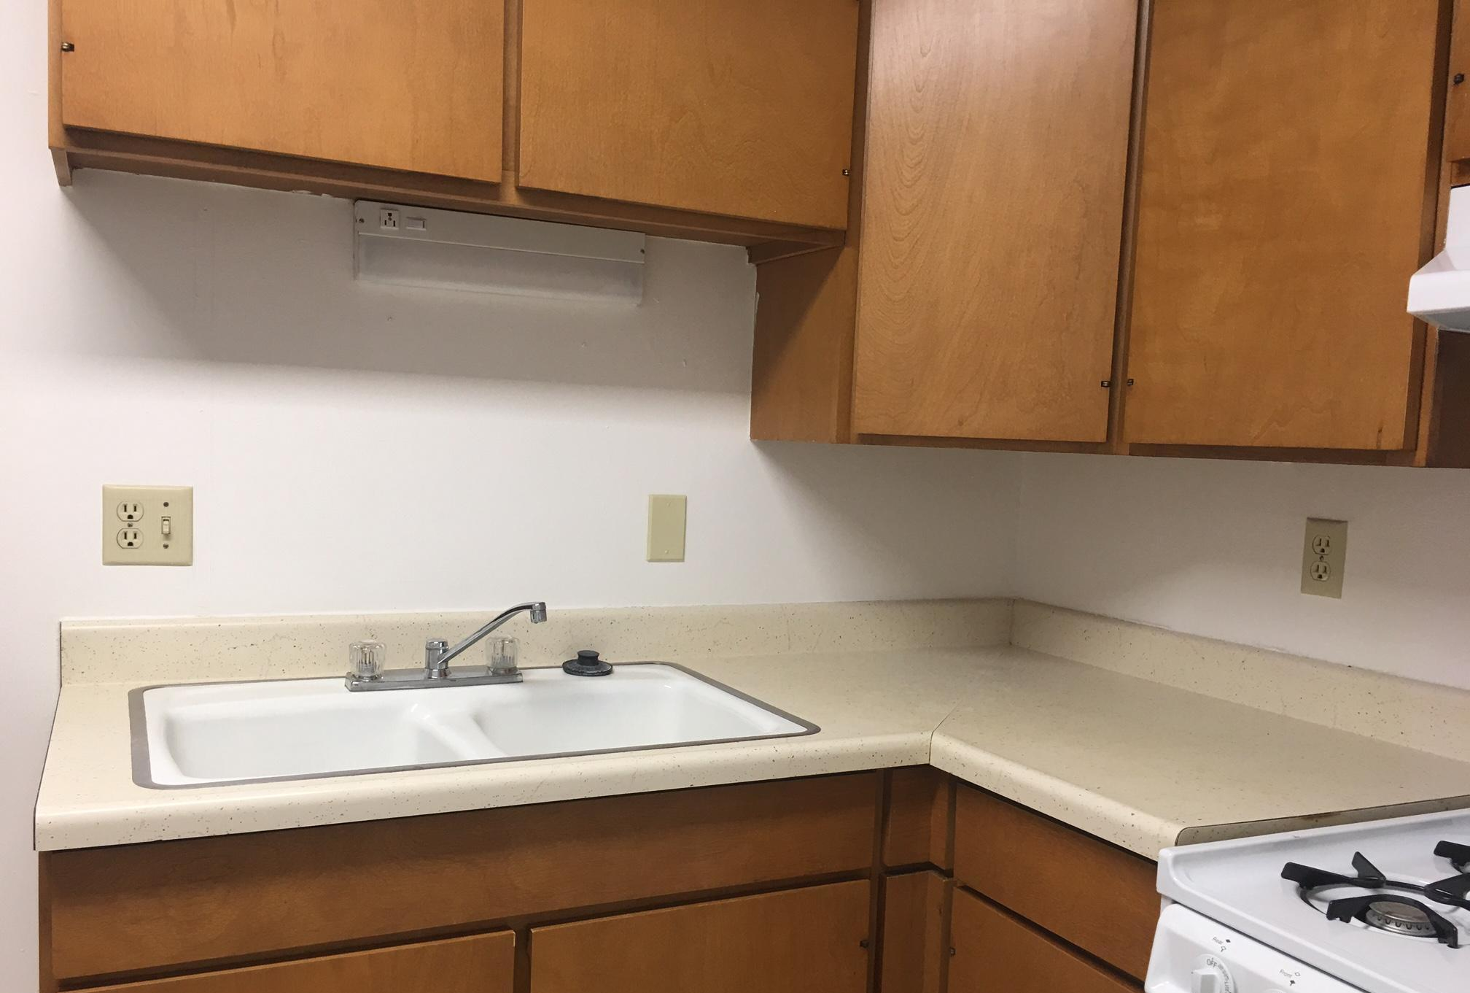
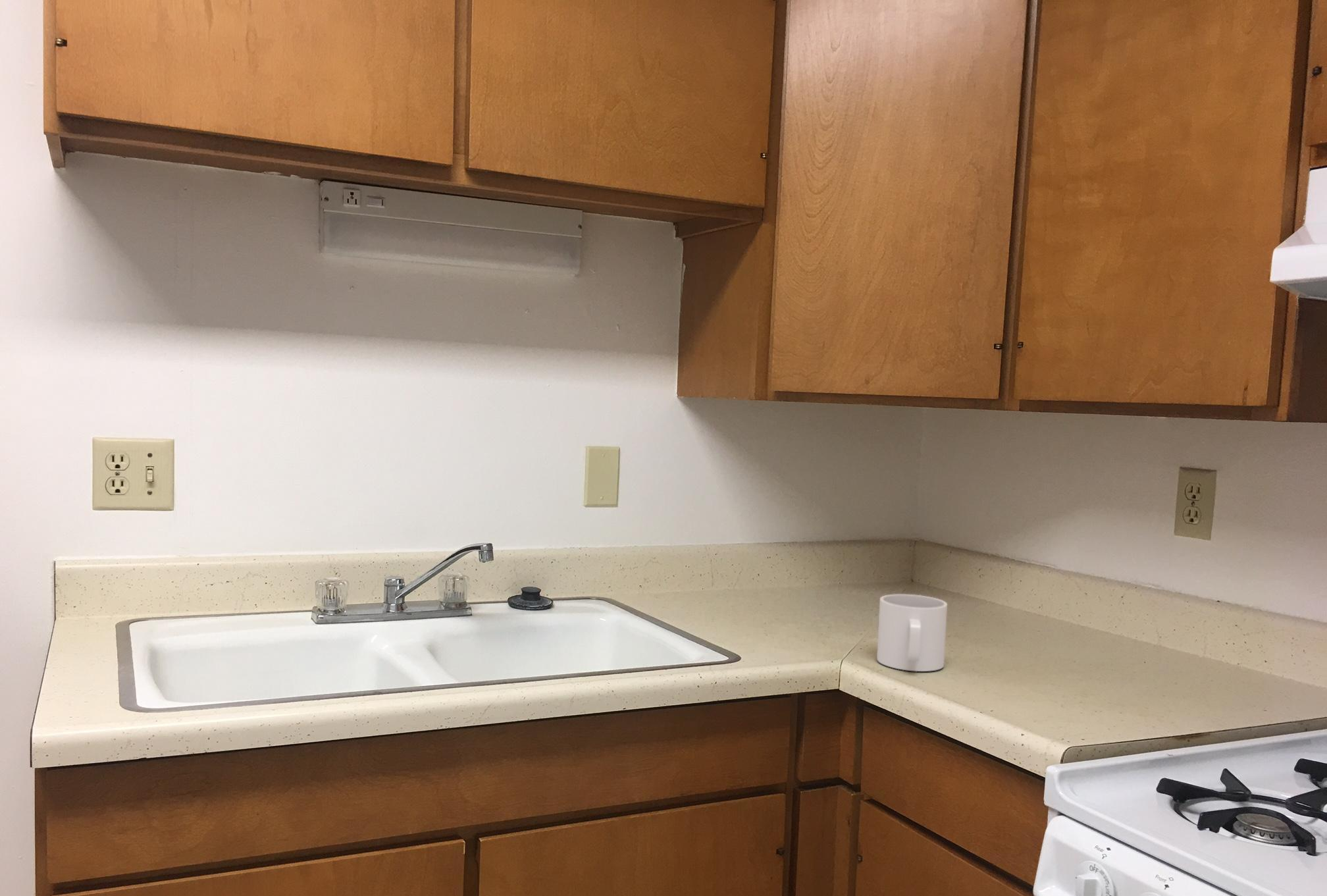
+ mug (916, 633)
